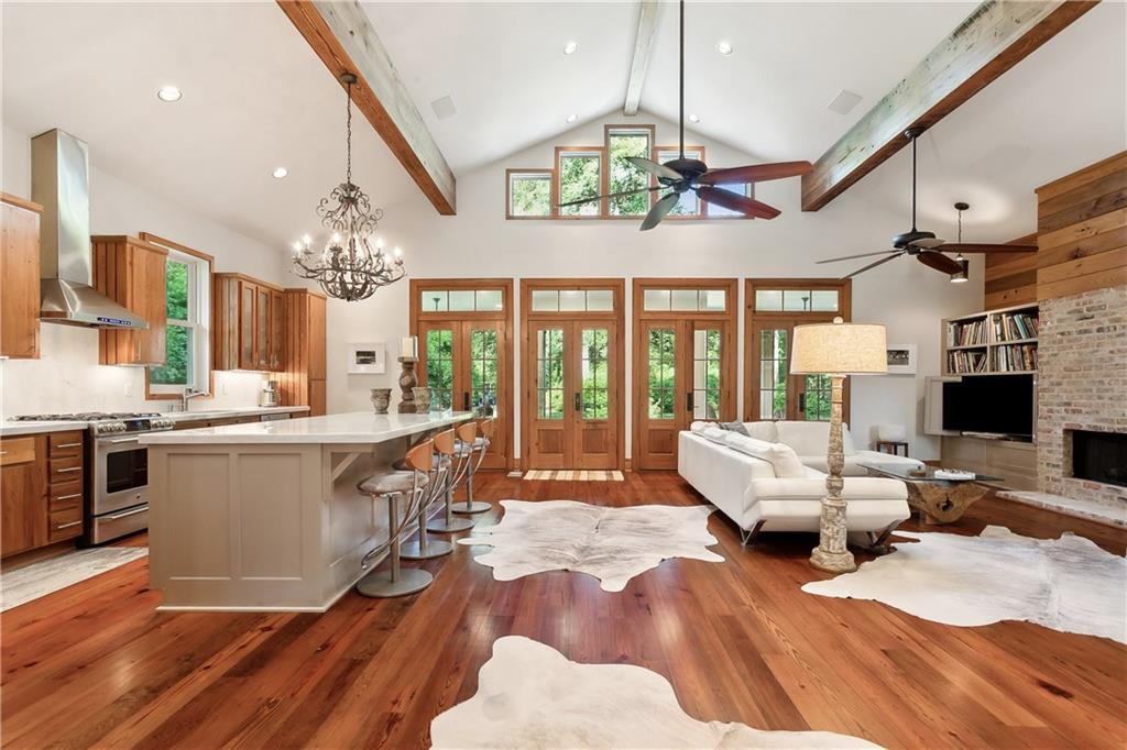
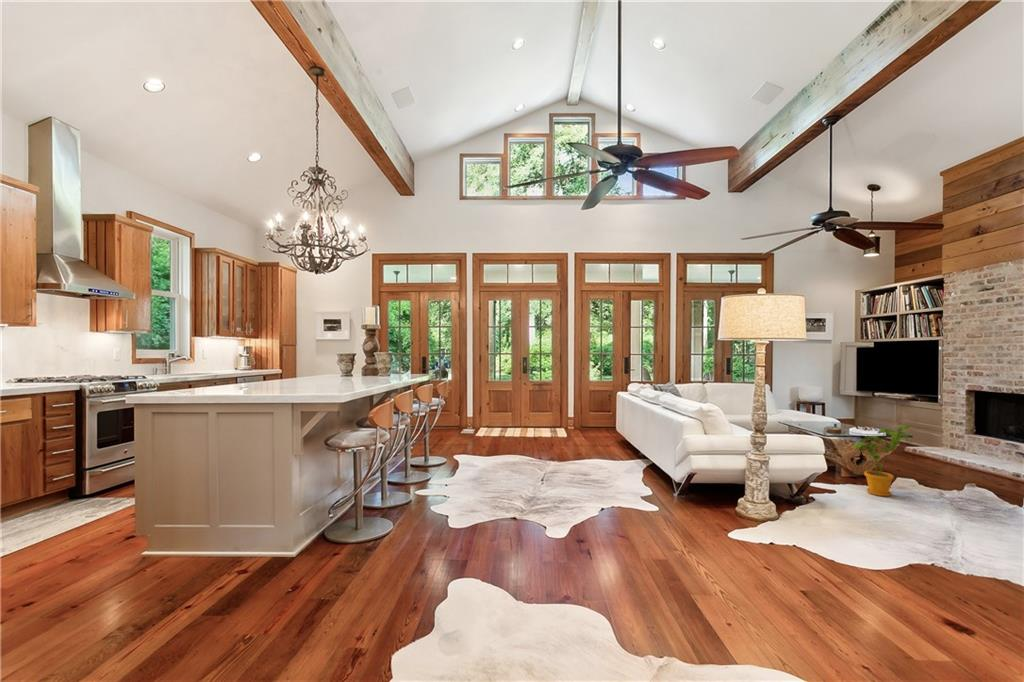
+ house plant (874, 459)
